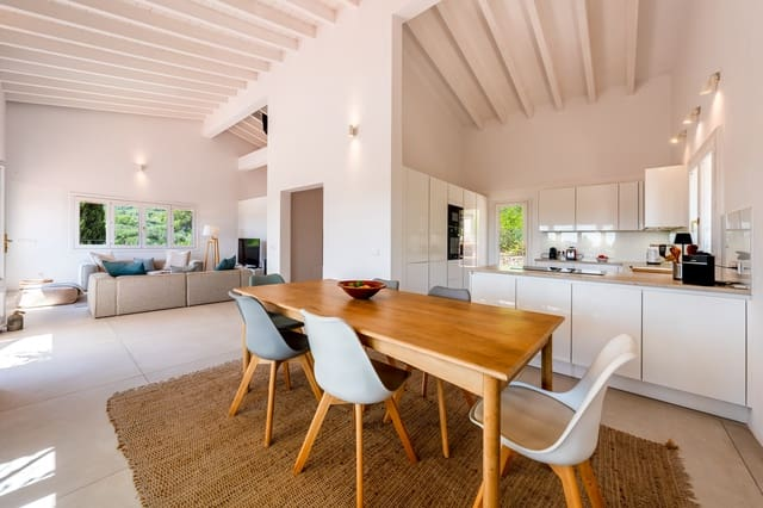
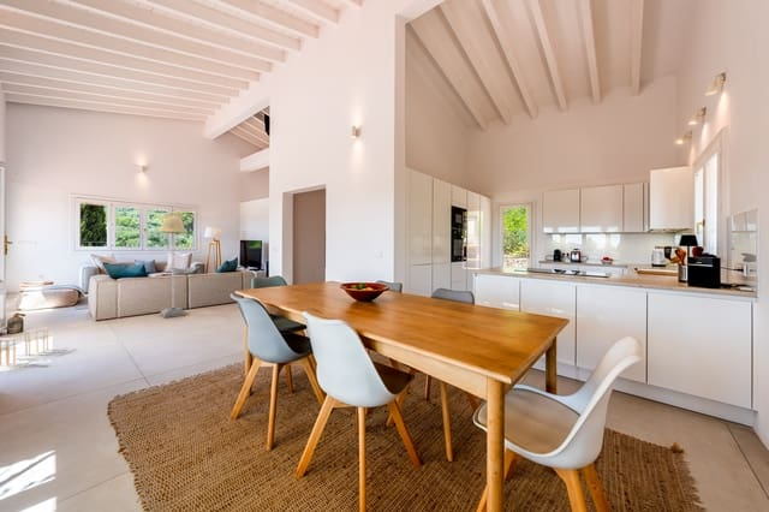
+ floor lamp (173, 264)
+ table (29, 345)
